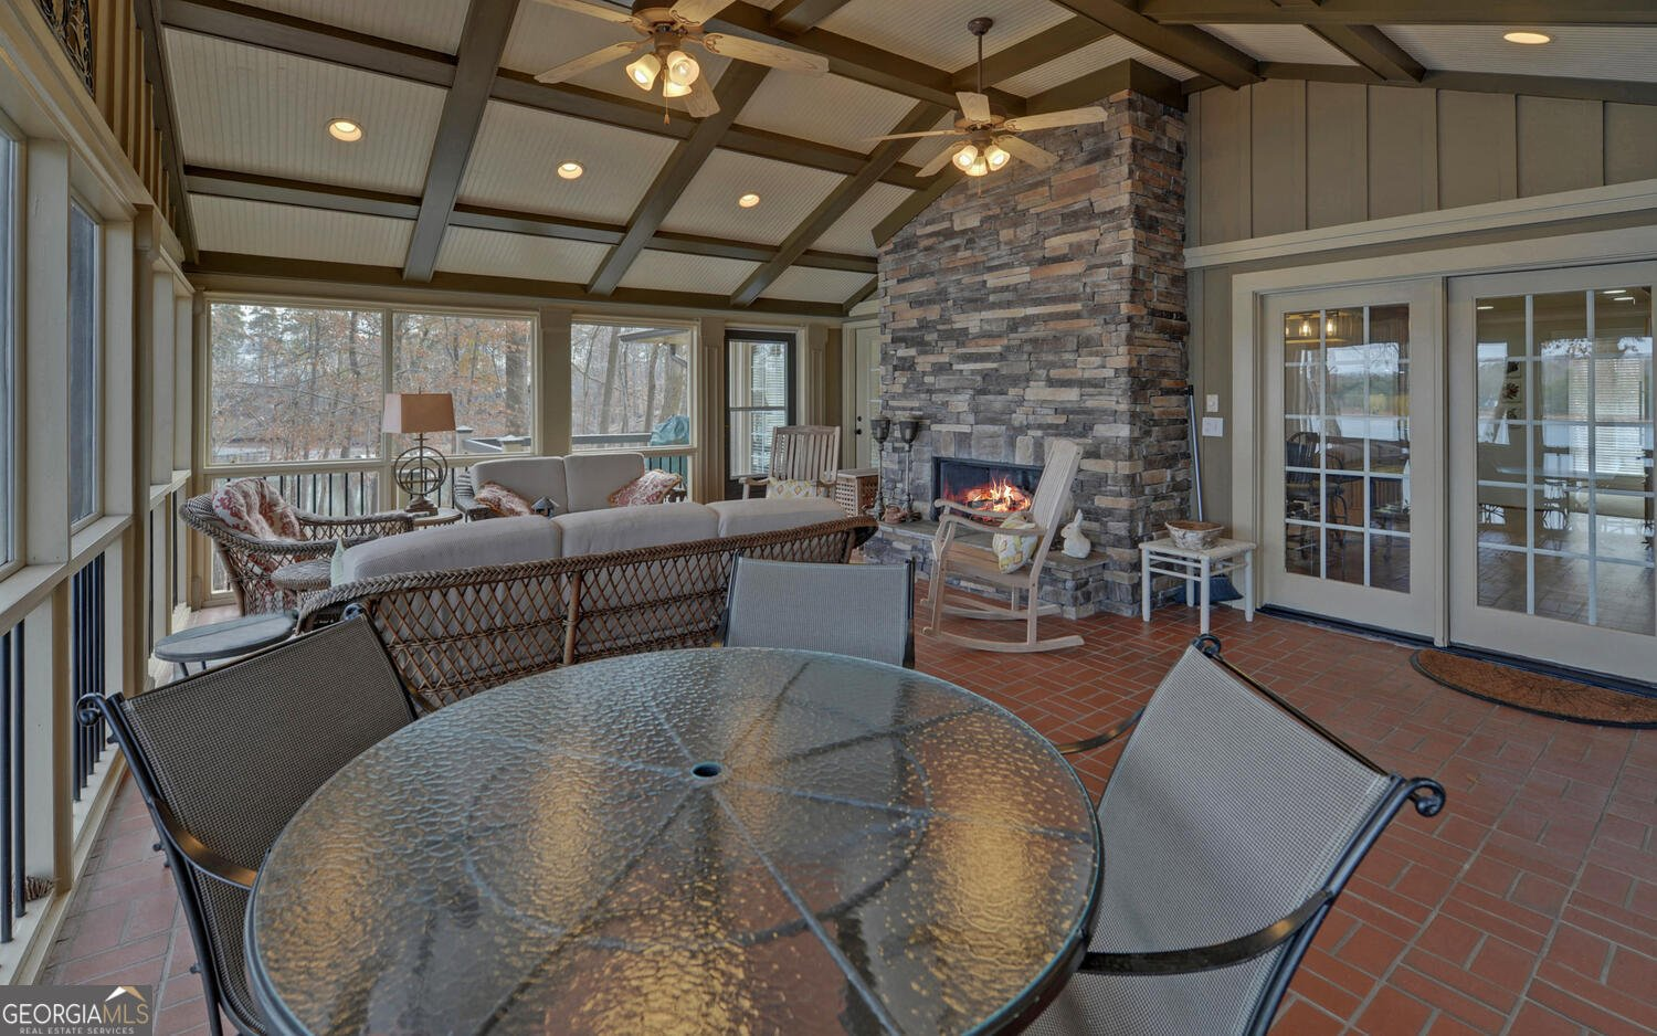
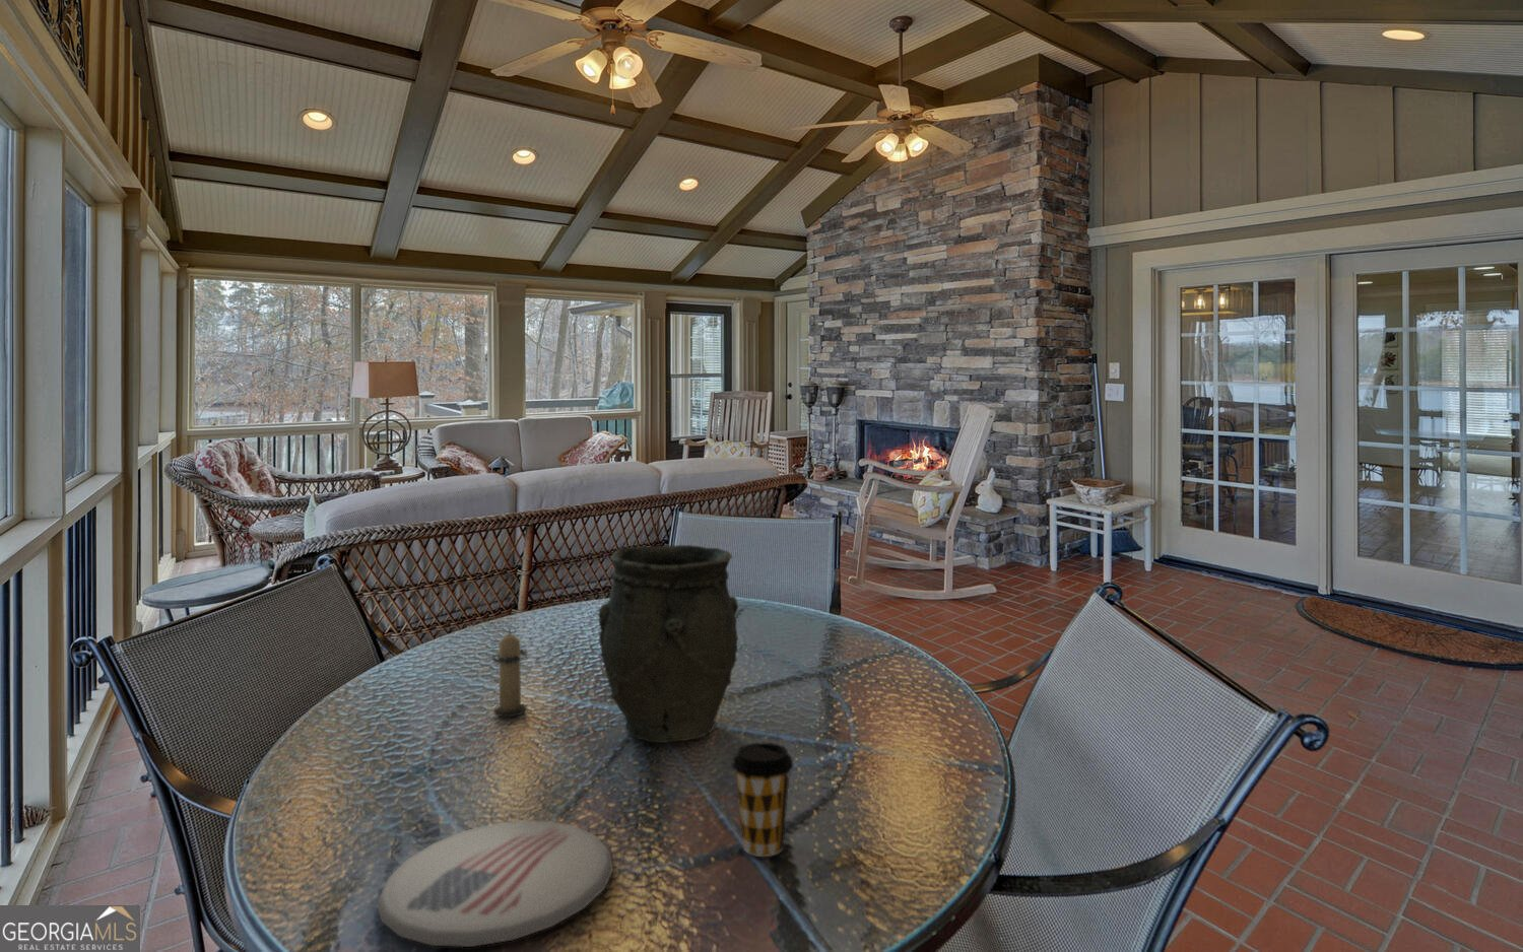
+ vase (670, 638)
+ plate (500, 872)
+ candle (510, 671)
+ coffee cup (763, 798)
